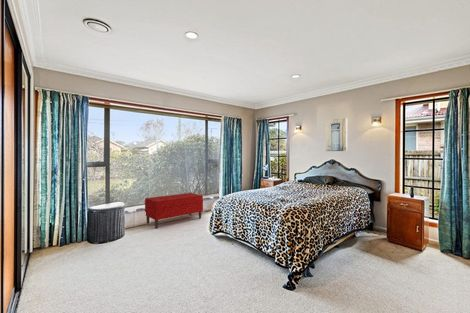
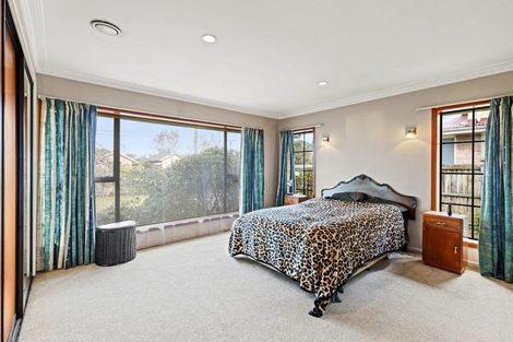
- bench (175, 208)
- wall art (336, 135)
